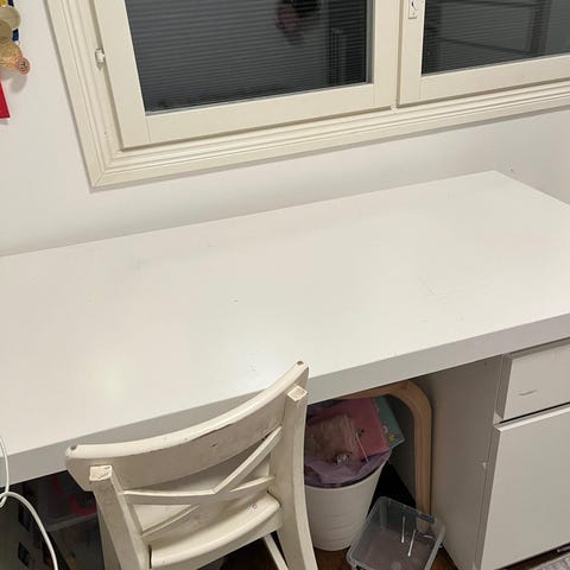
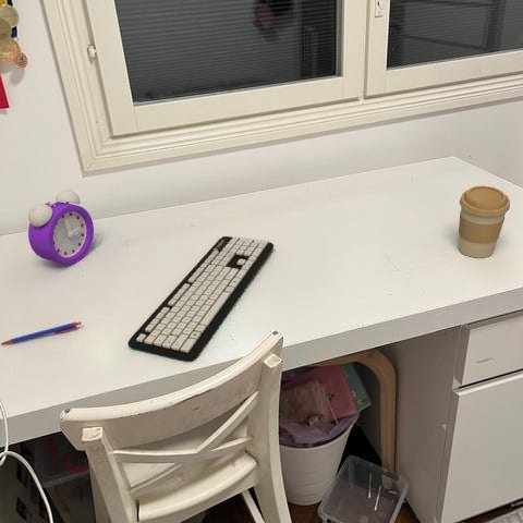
+ coffee cup (481, 221)
+ alarm clock (61, 229)
+ keyboard (210, 287)
+ pen (40, 333)
